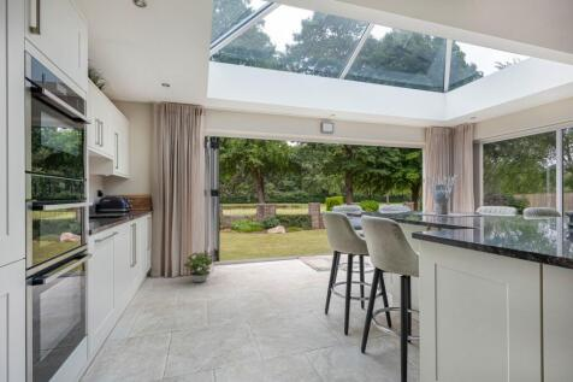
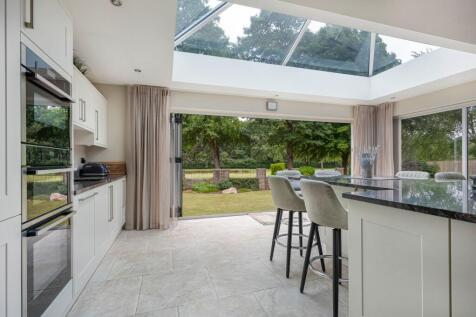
- potted plant (197, 265)
